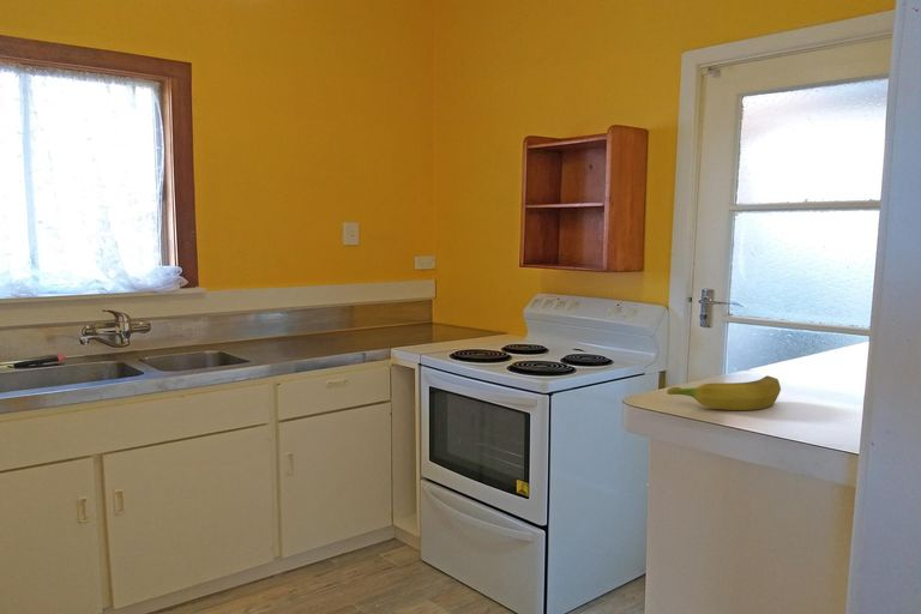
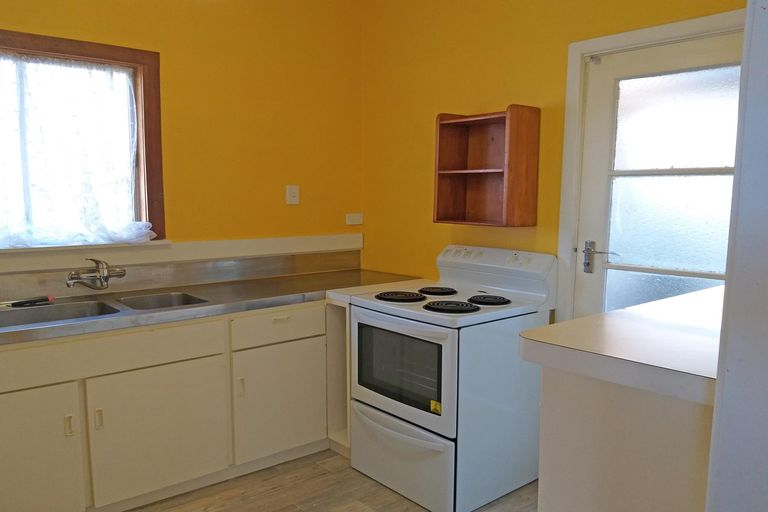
- banana (729, 390)
